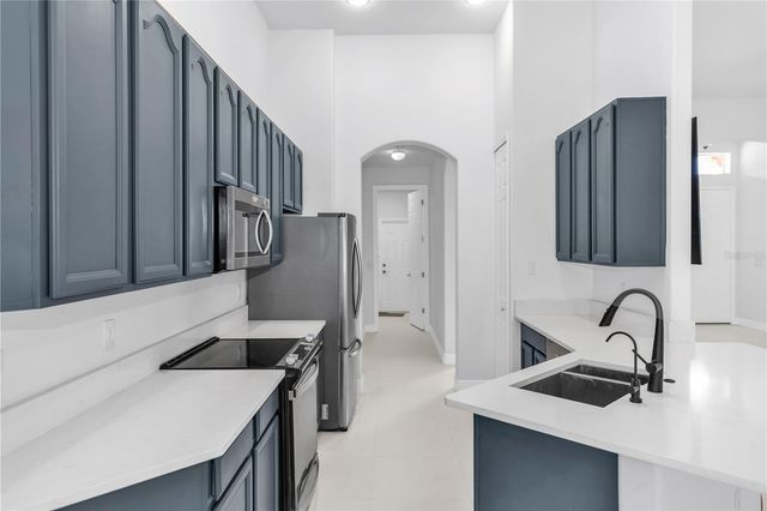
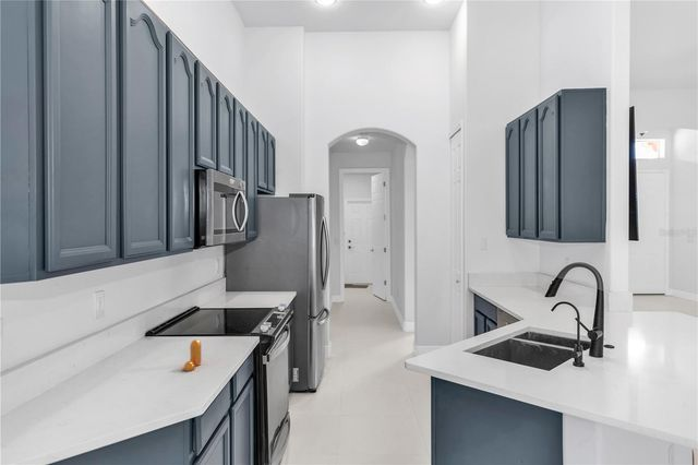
+ pepper shaker (192, 354)
